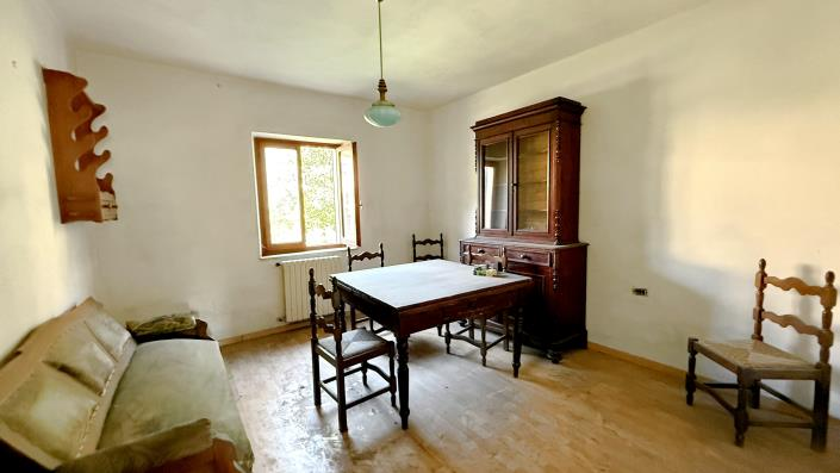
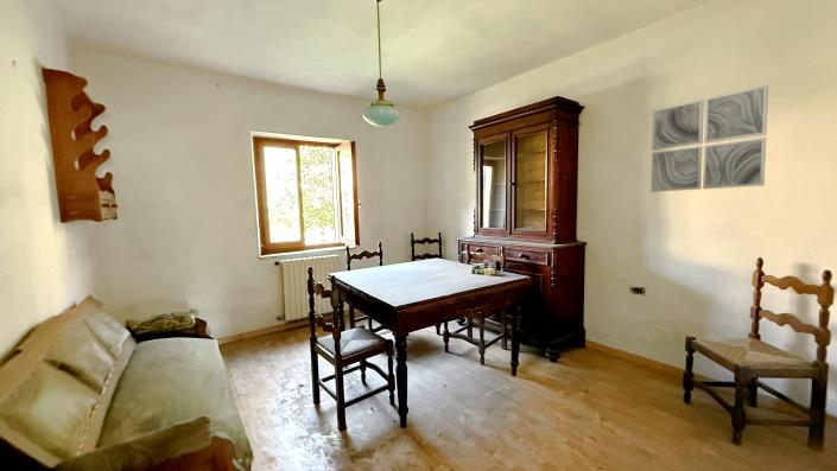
+ wall art (702, 142)
